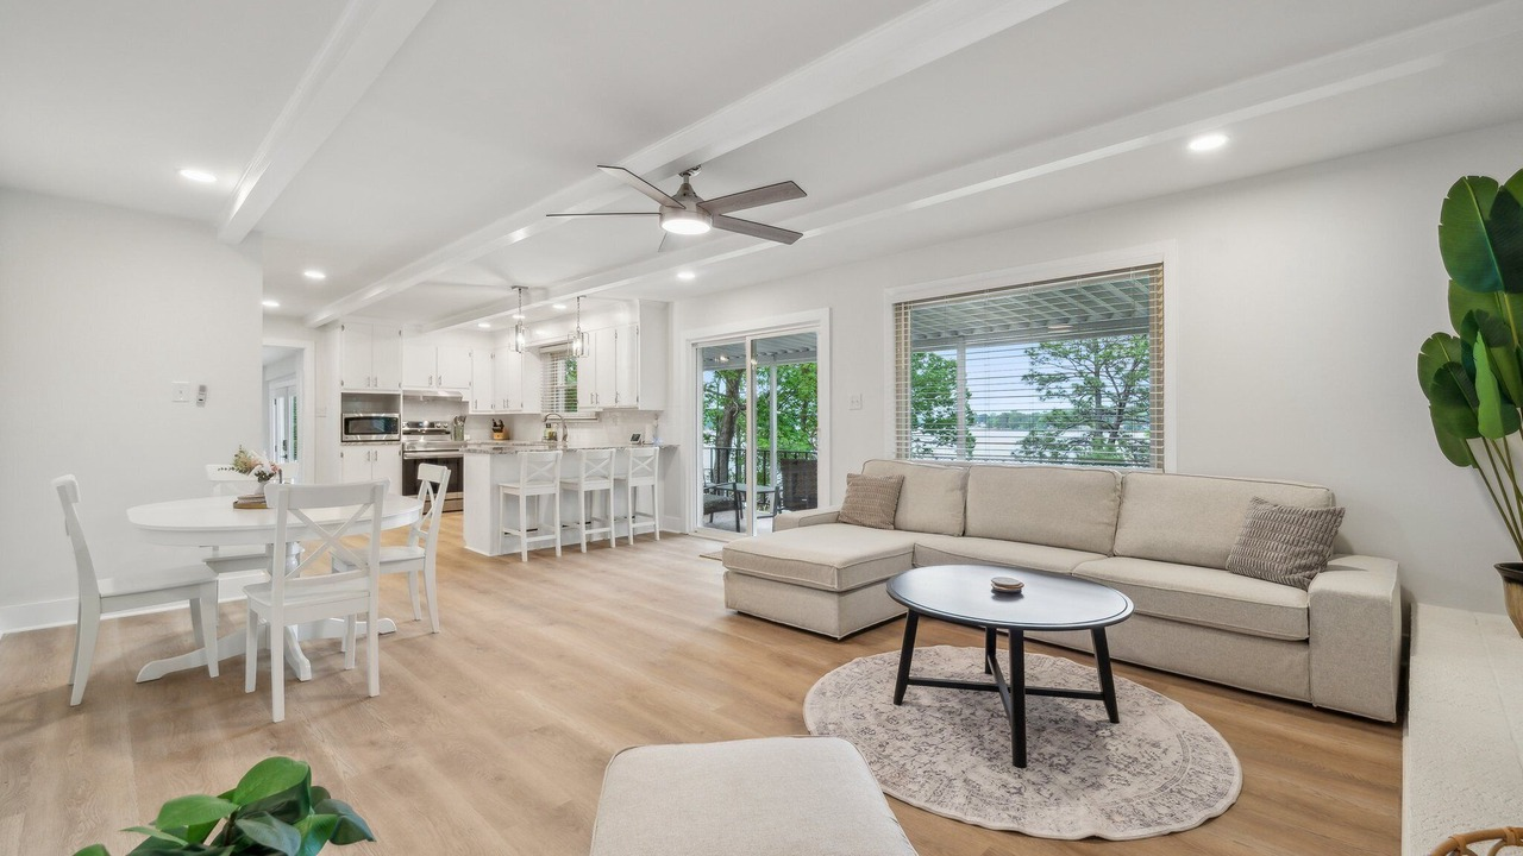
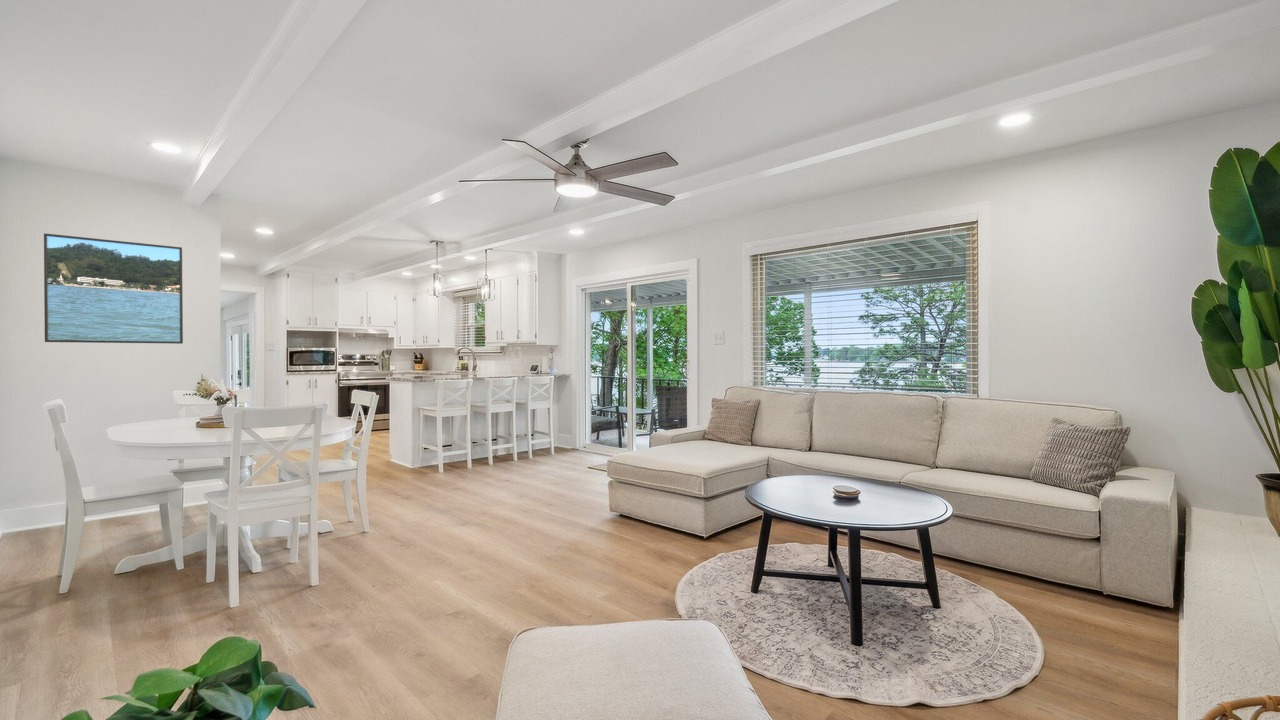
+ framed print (117, 291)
